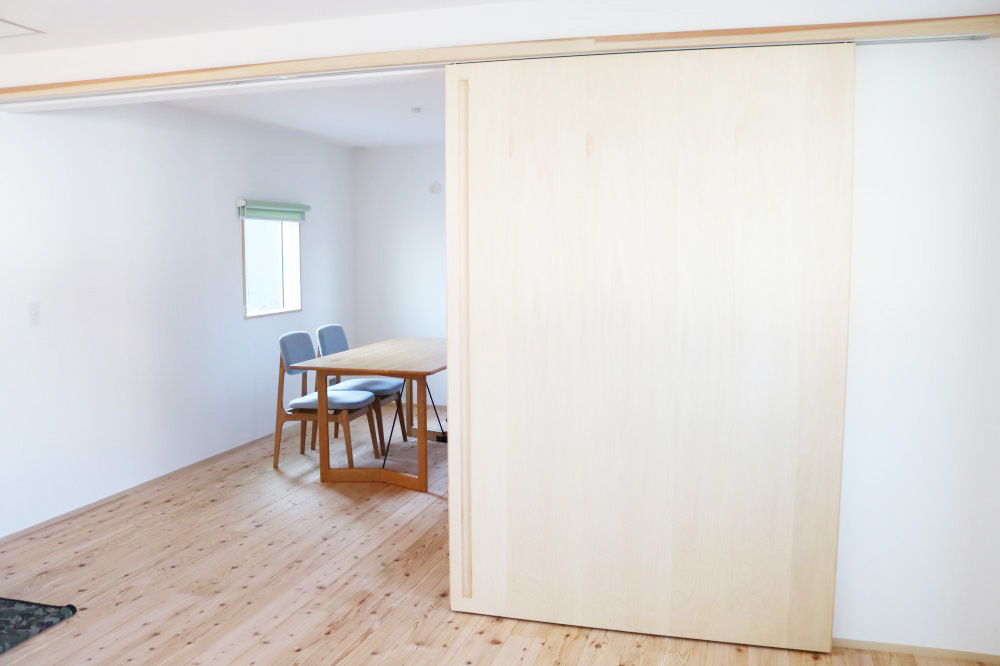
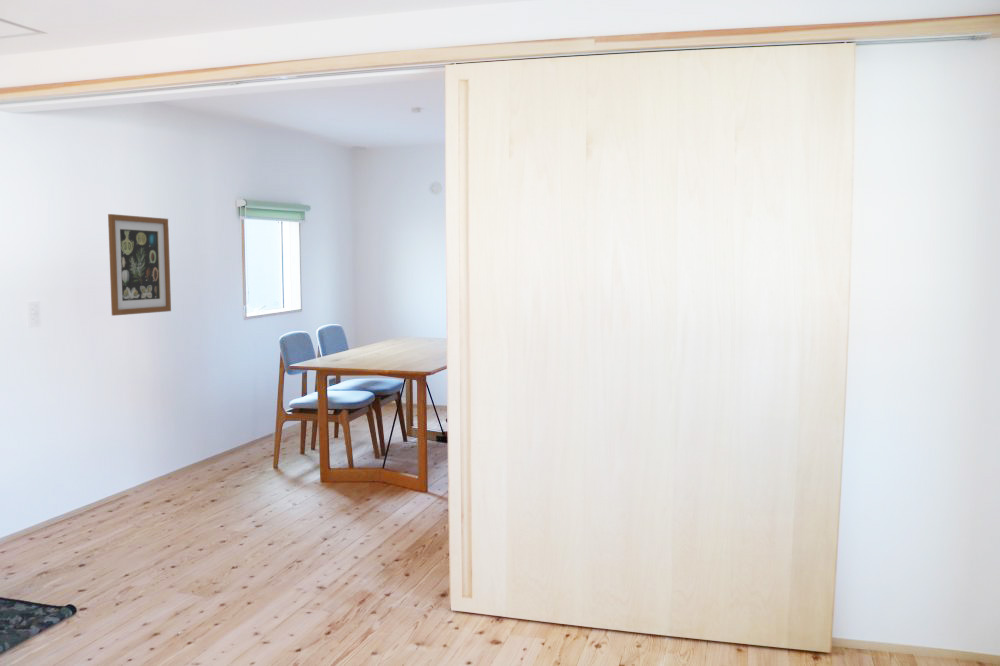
+ wall art (141, 265)
